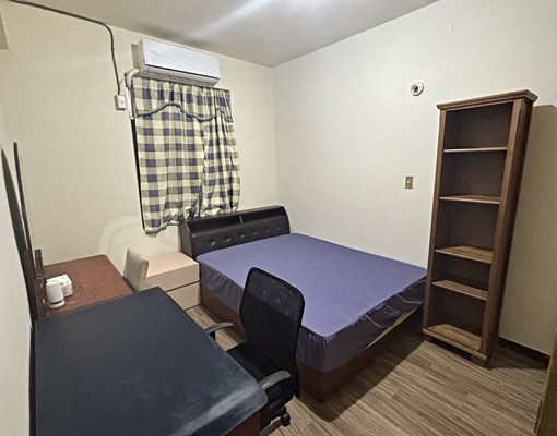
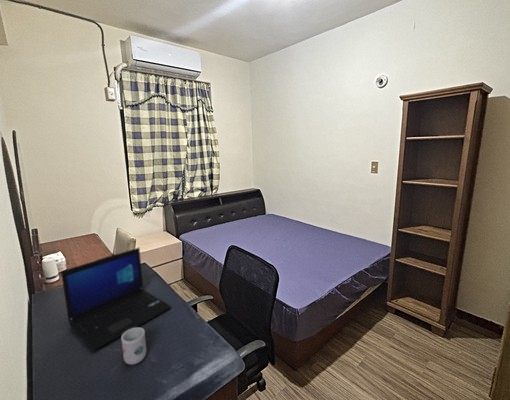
+ mug (131, 342)
+ laptop (119, 291)
